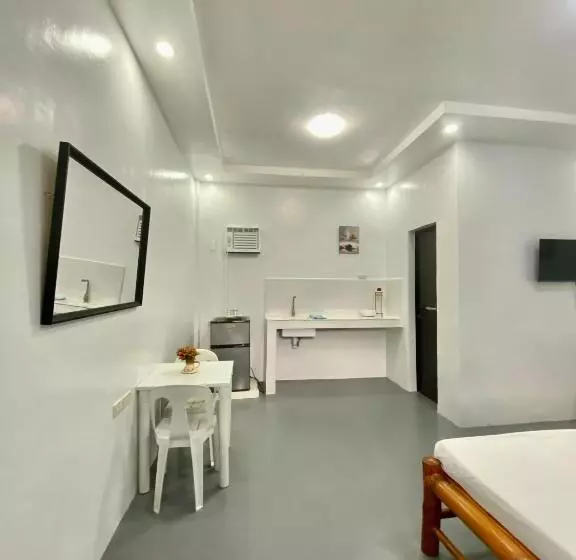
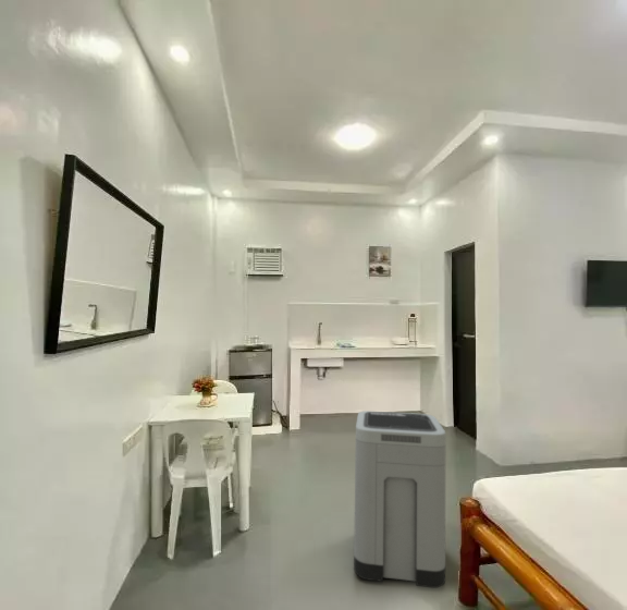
+ trash can (397, 488)
